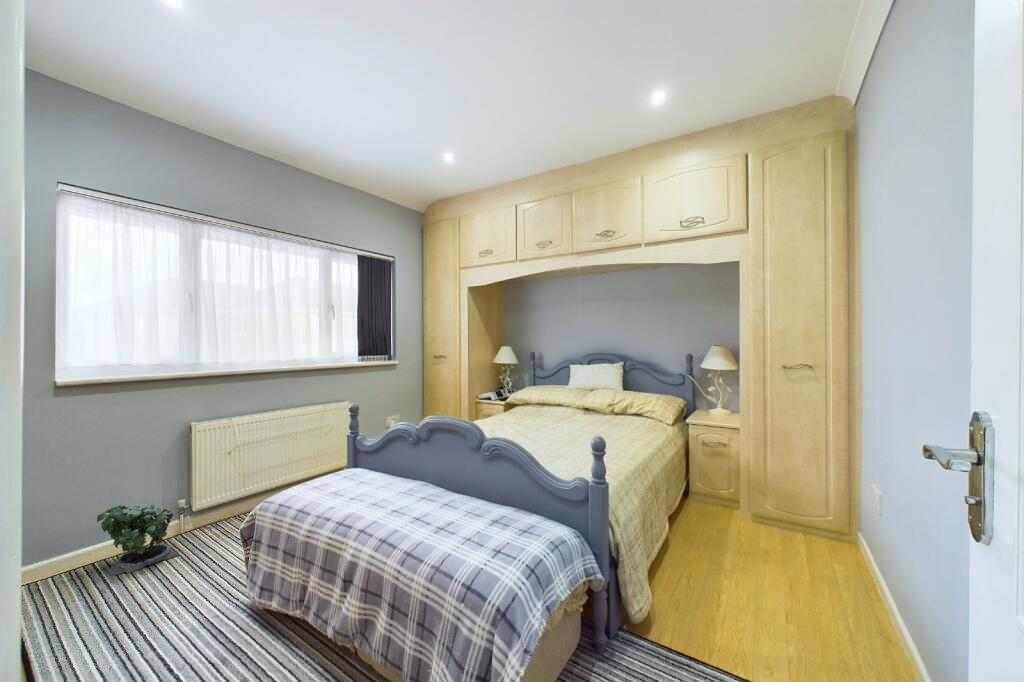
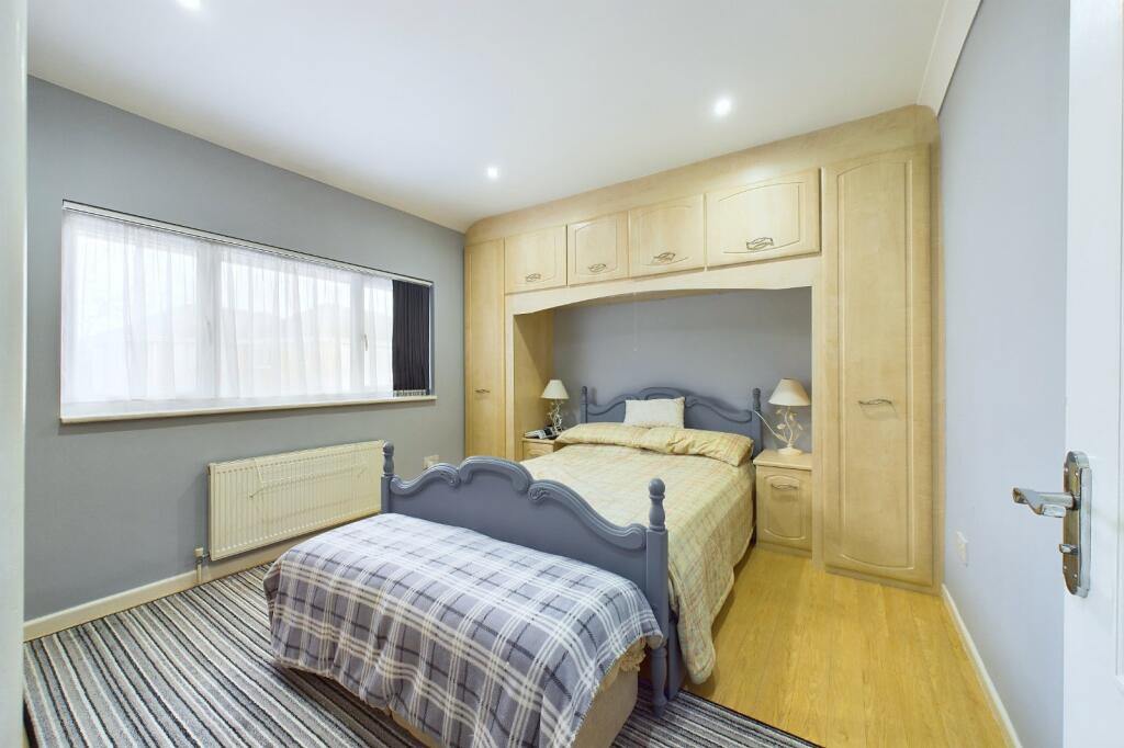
- potted plant (137, 529)
